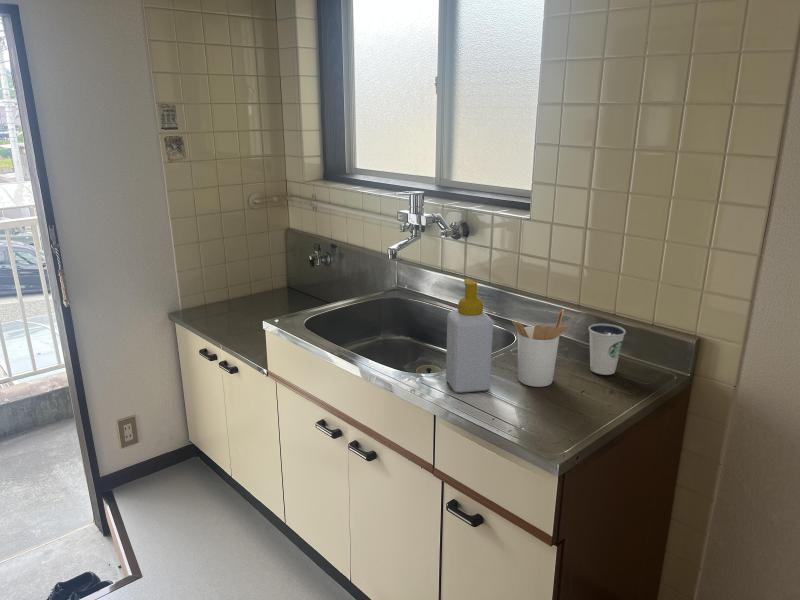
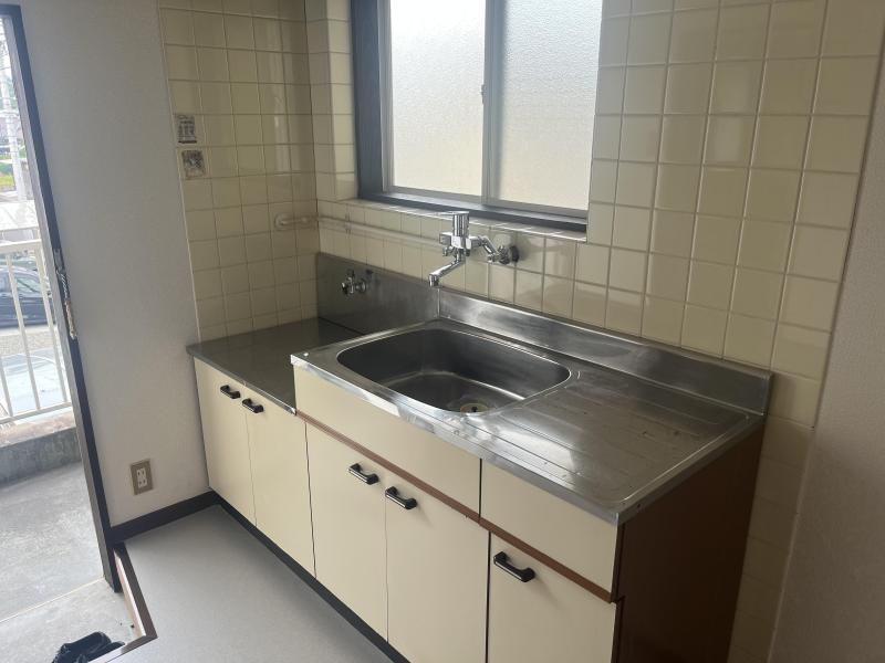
- soap bottle (469, 335)
- dixie cup (604, 350)
- utensil holder (541, 349)
